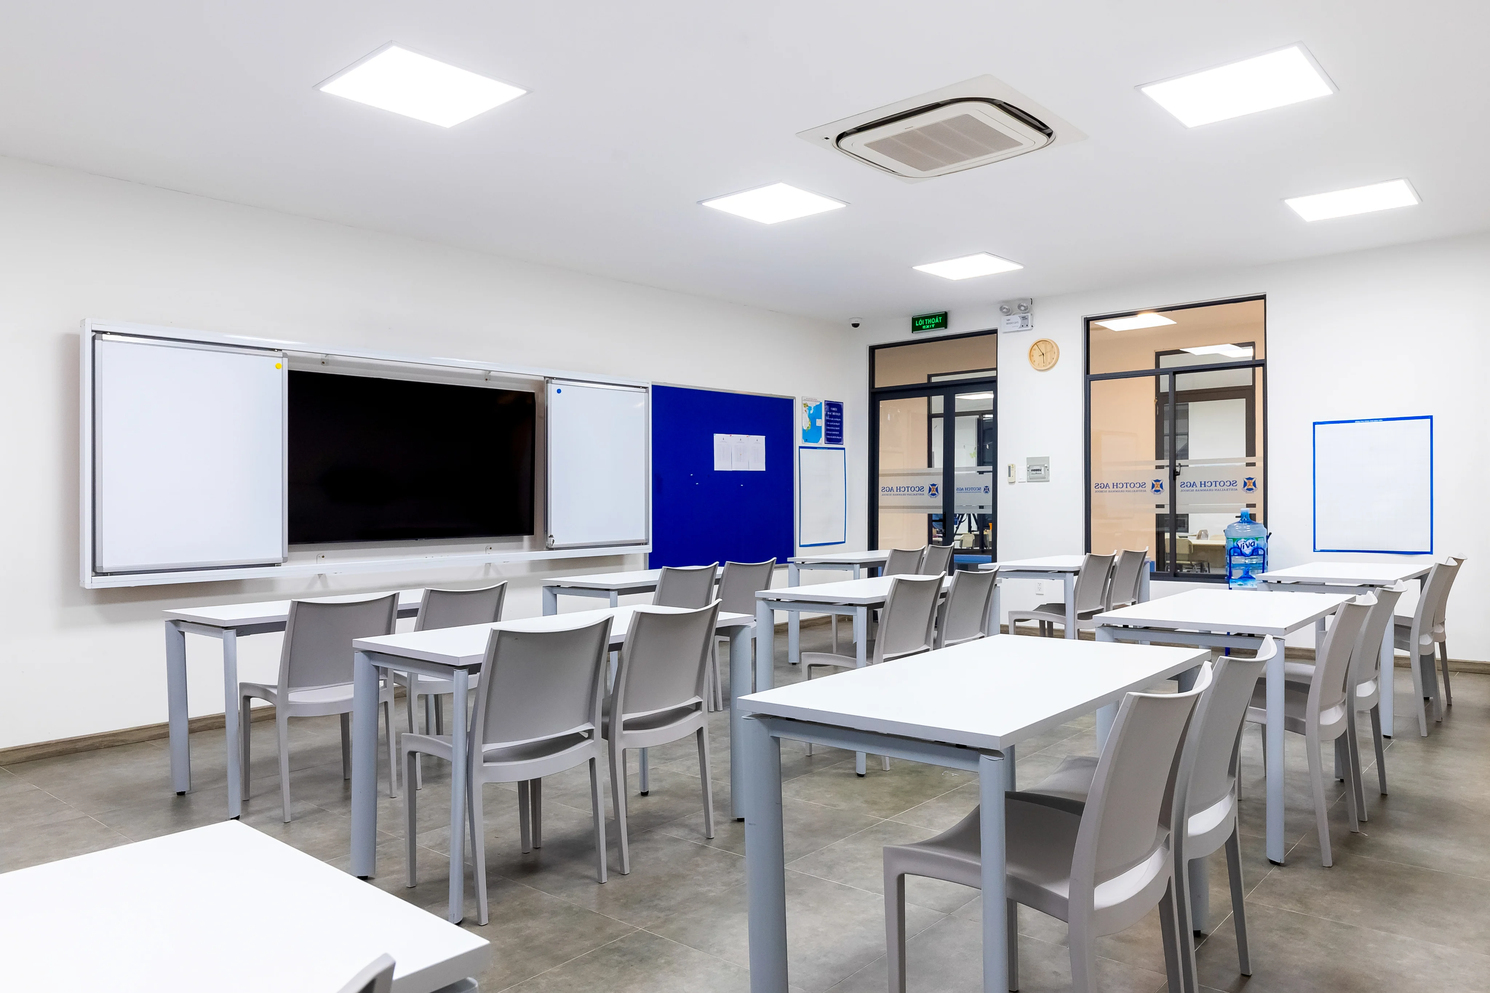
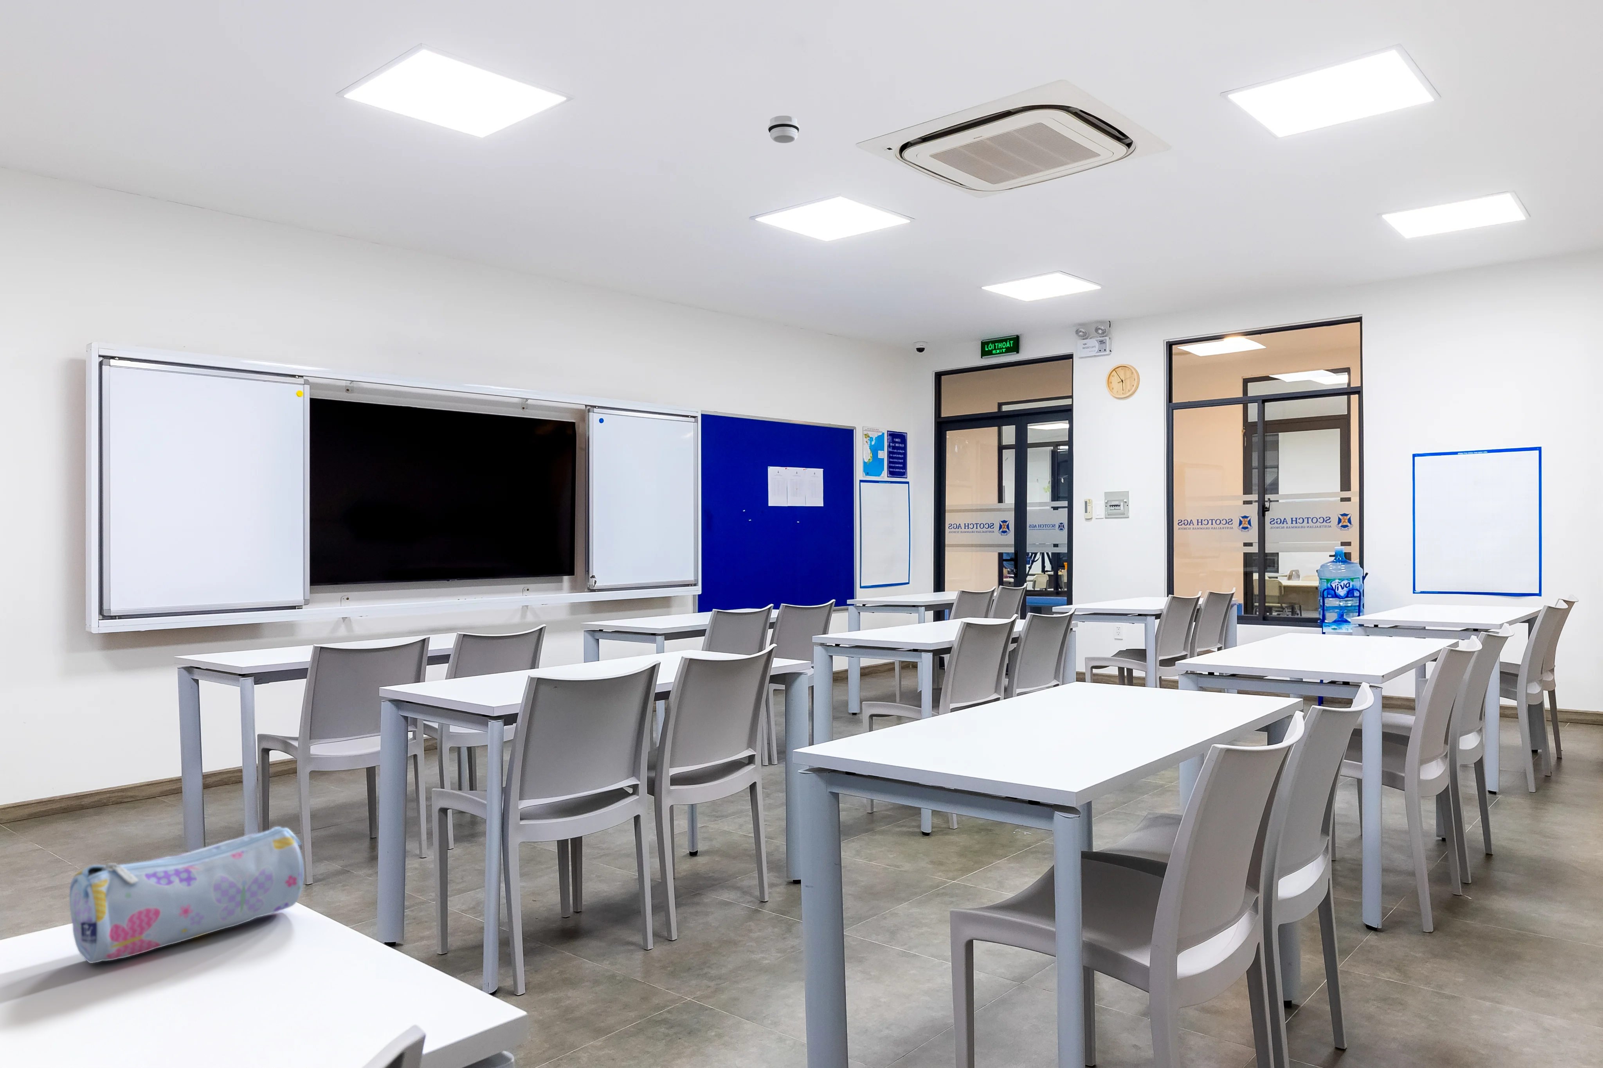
+ pencil case (191, 889)
+ smoke detector (784, 130)
